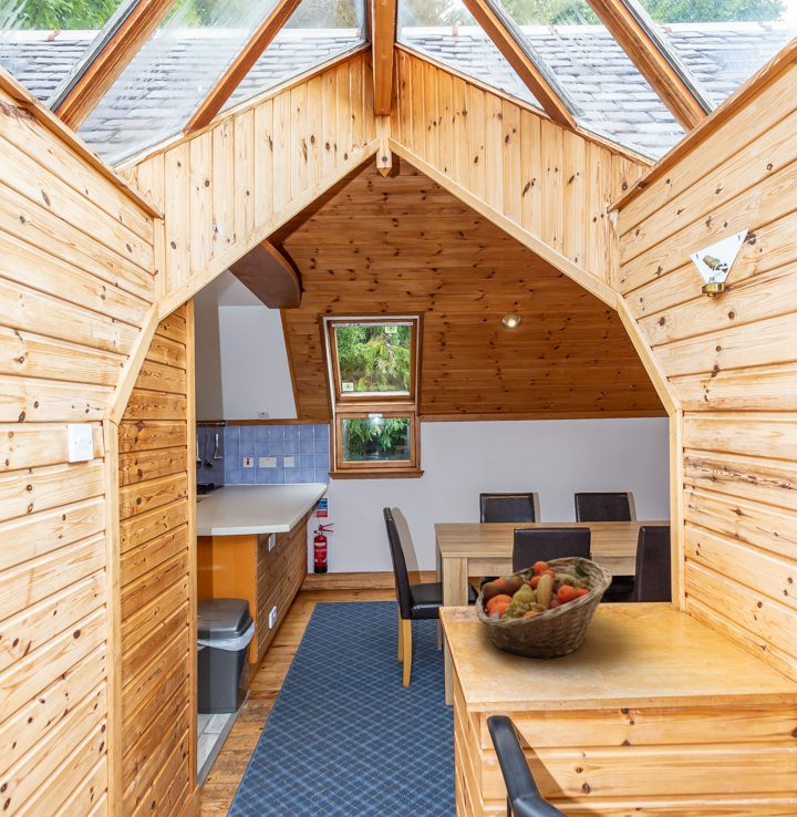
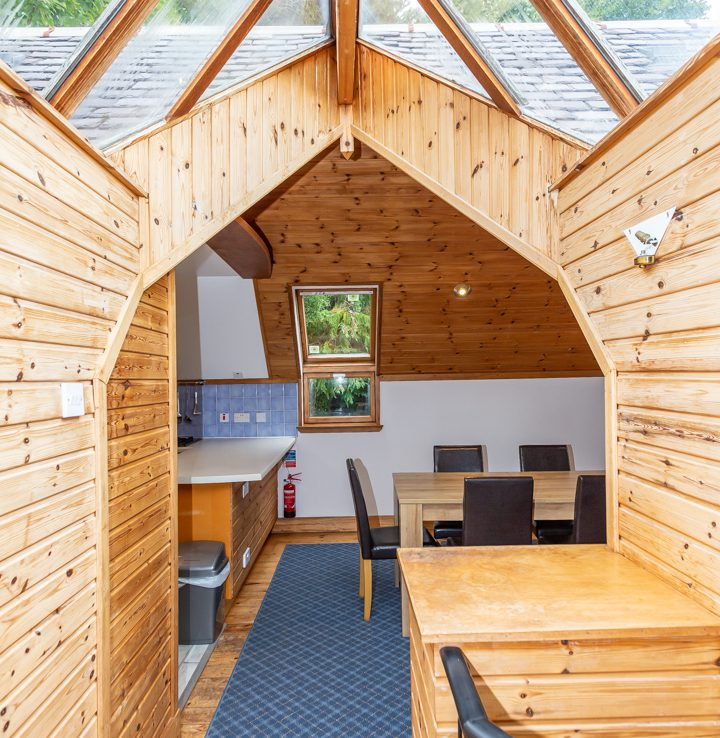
- fruit basket (541, 601)
